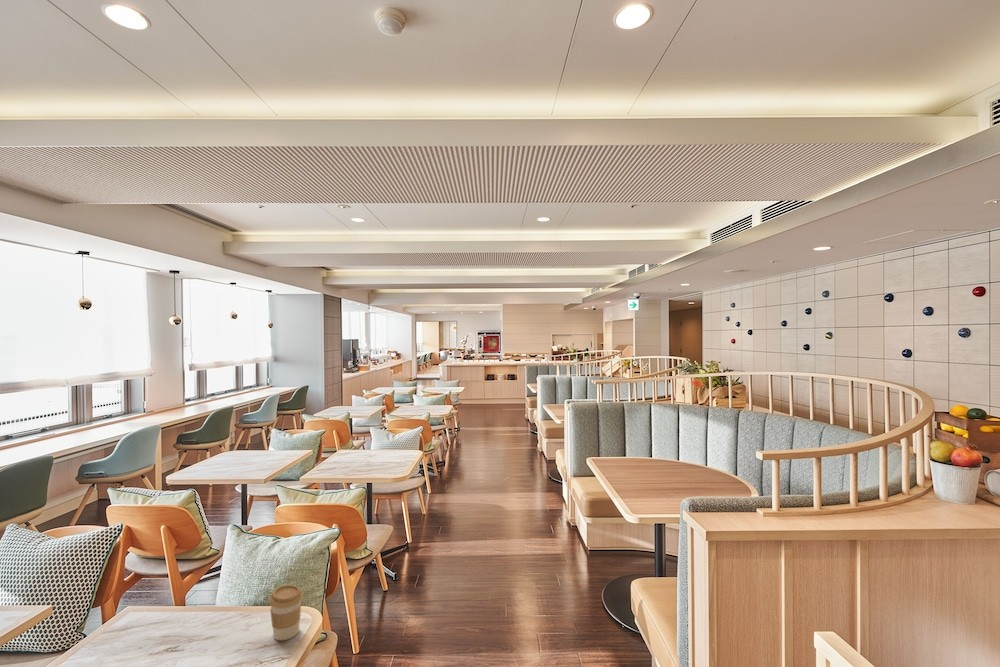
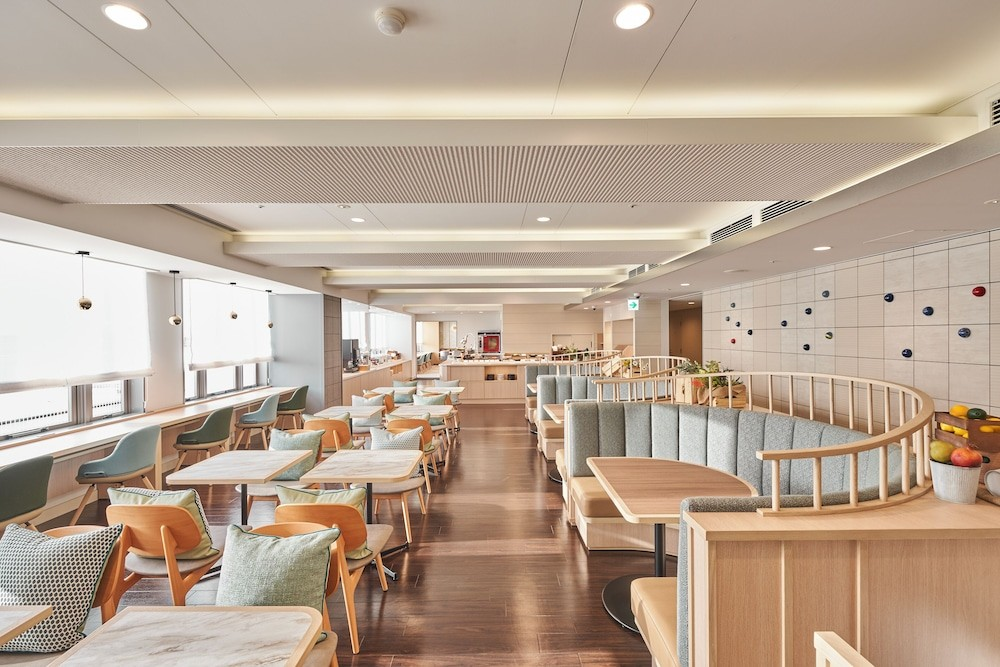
- coffee cup (286, 611)
